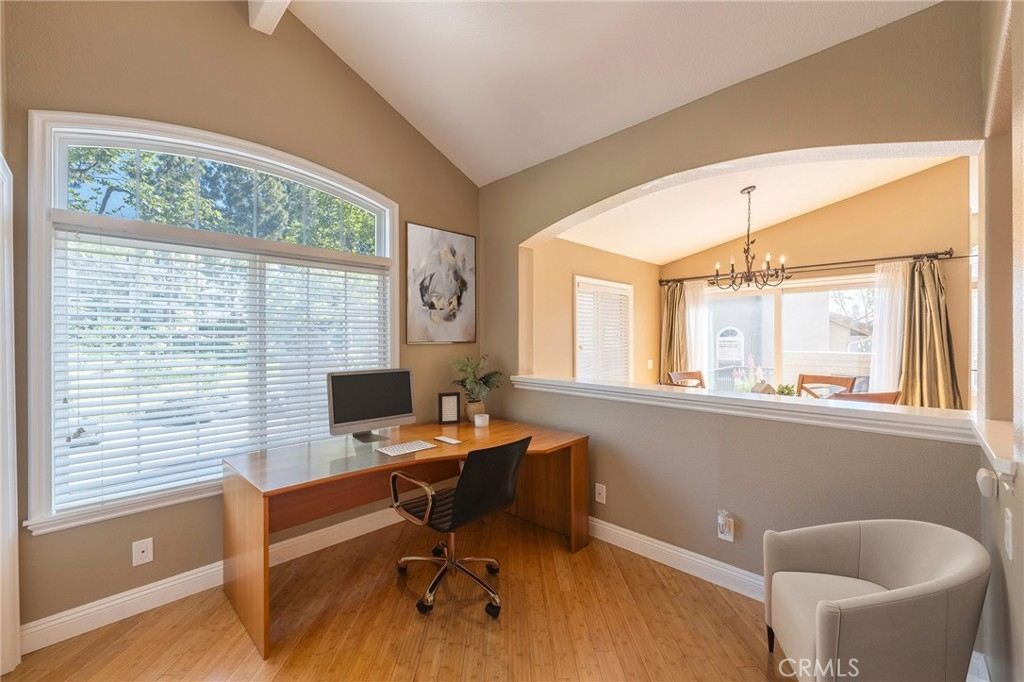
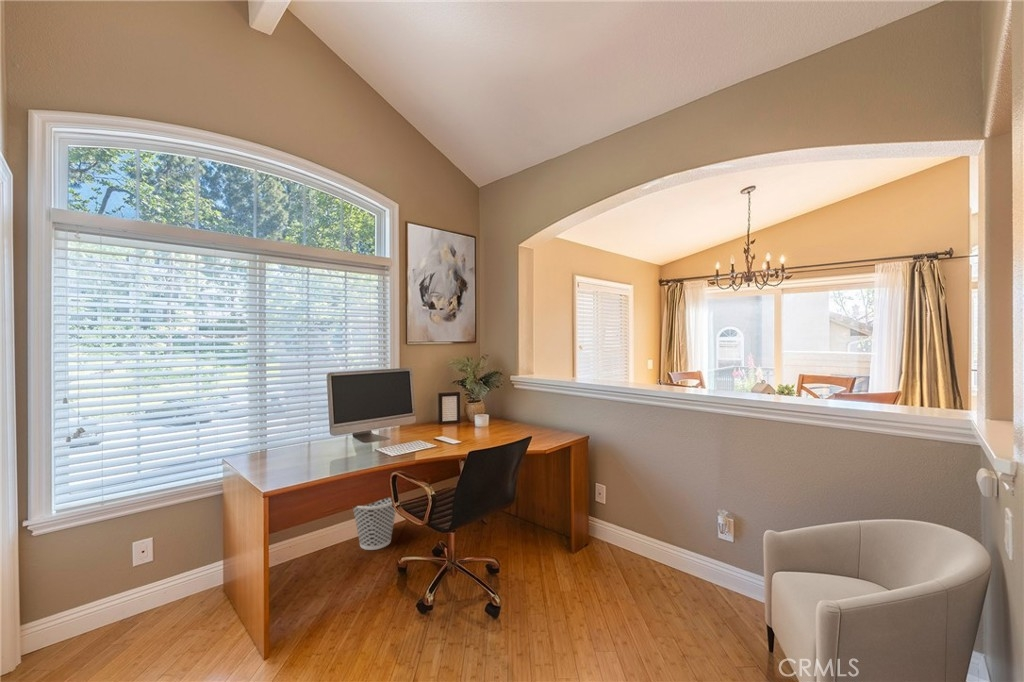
+ wastebasket (375, 520)
